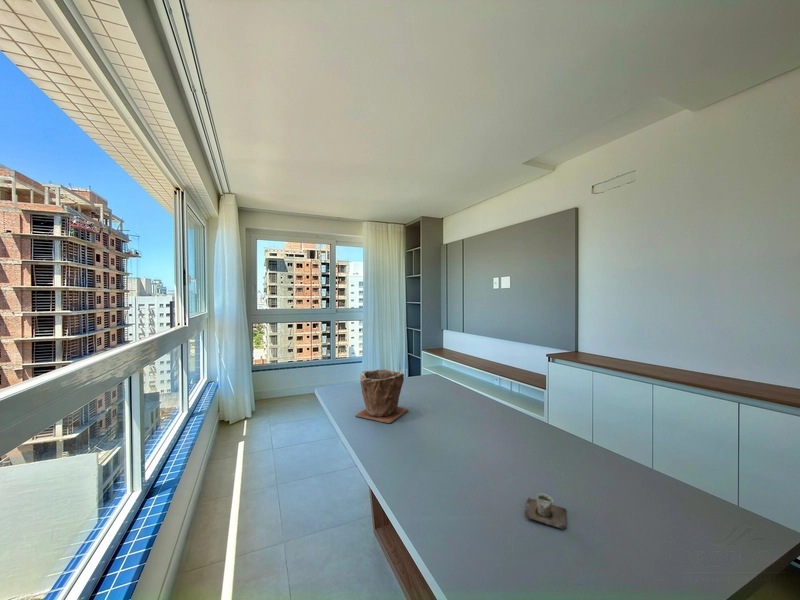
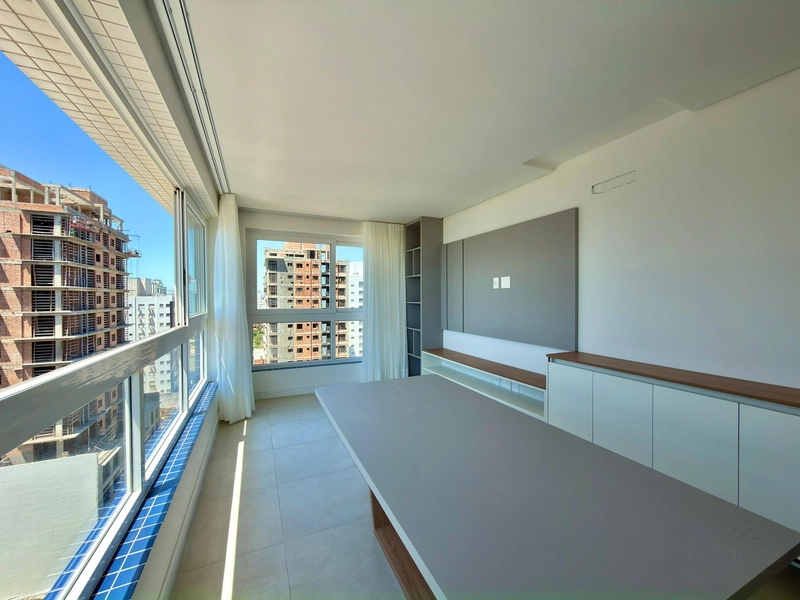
- cup (545, 505)
- plant pot (382, 392)
